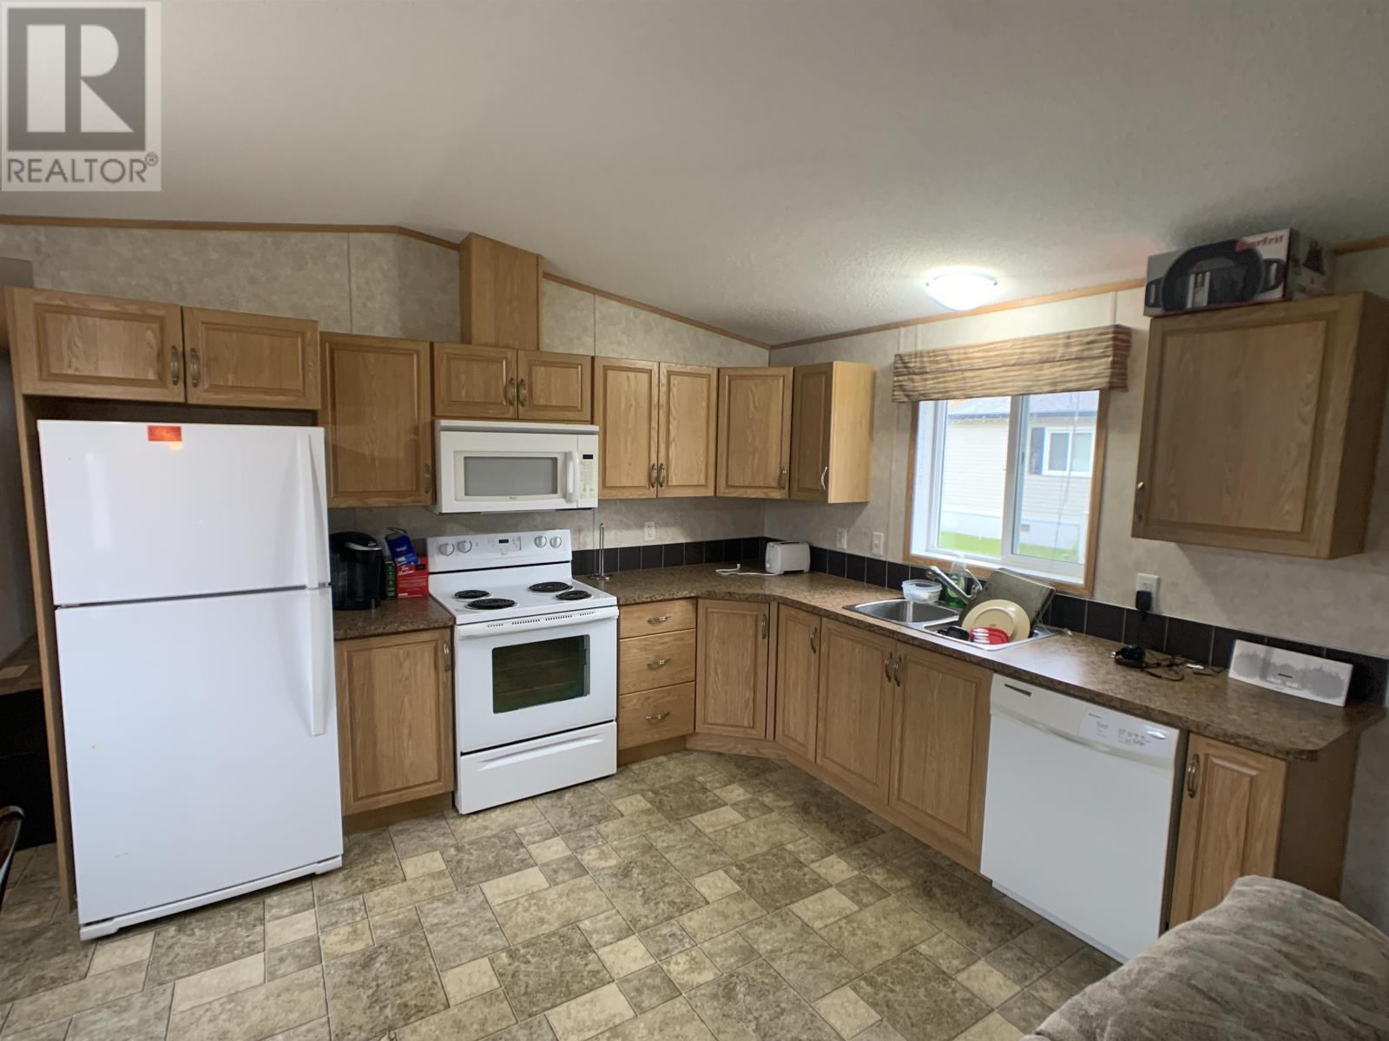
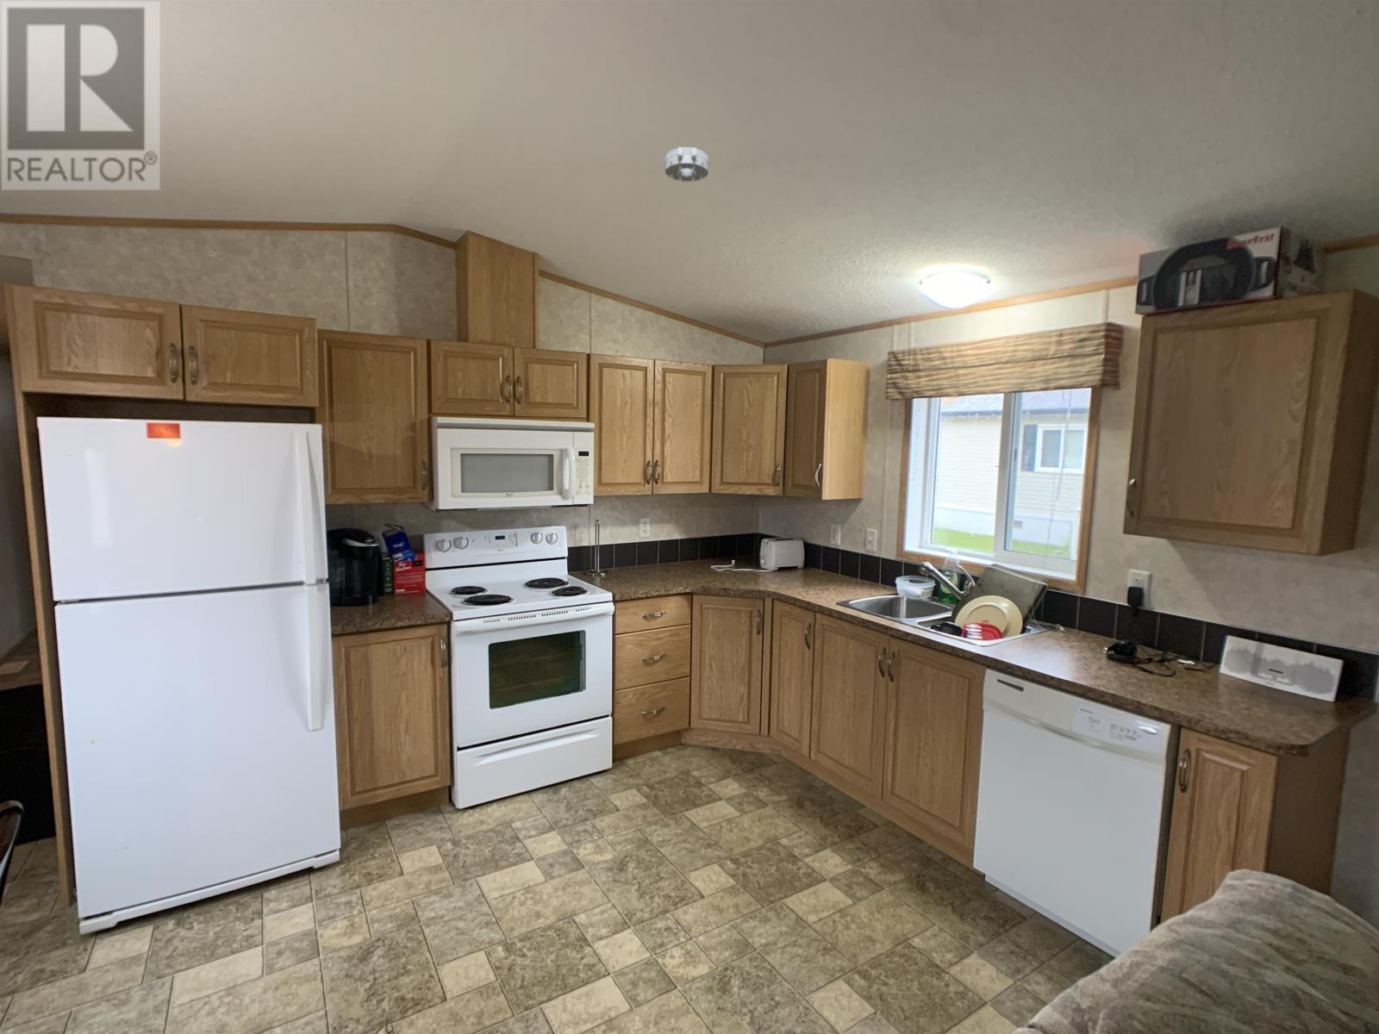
+ smoke detector (687, 164)
